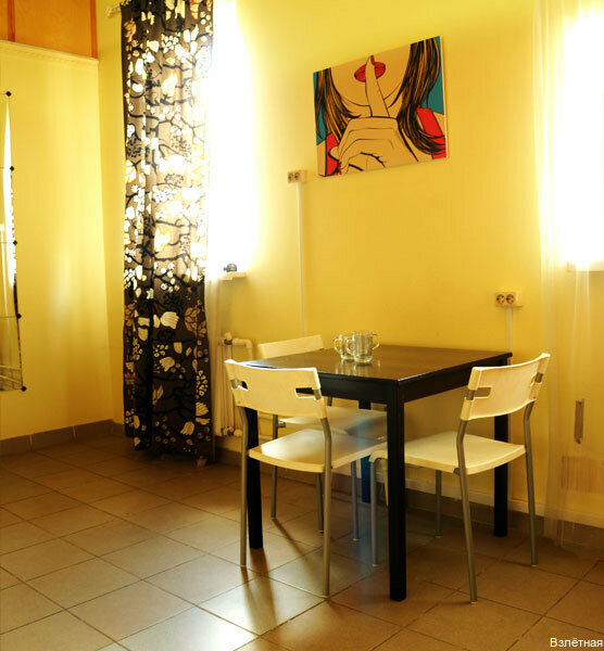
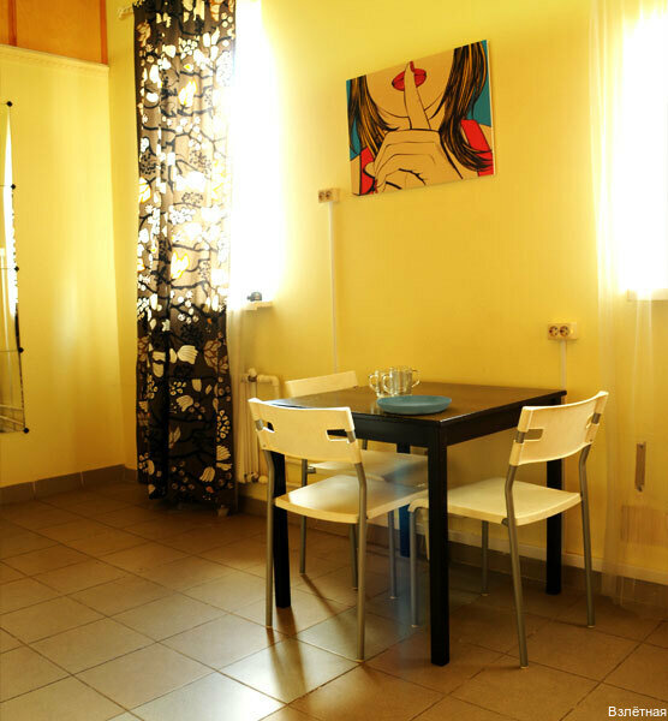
+ saucer (413, 404)
